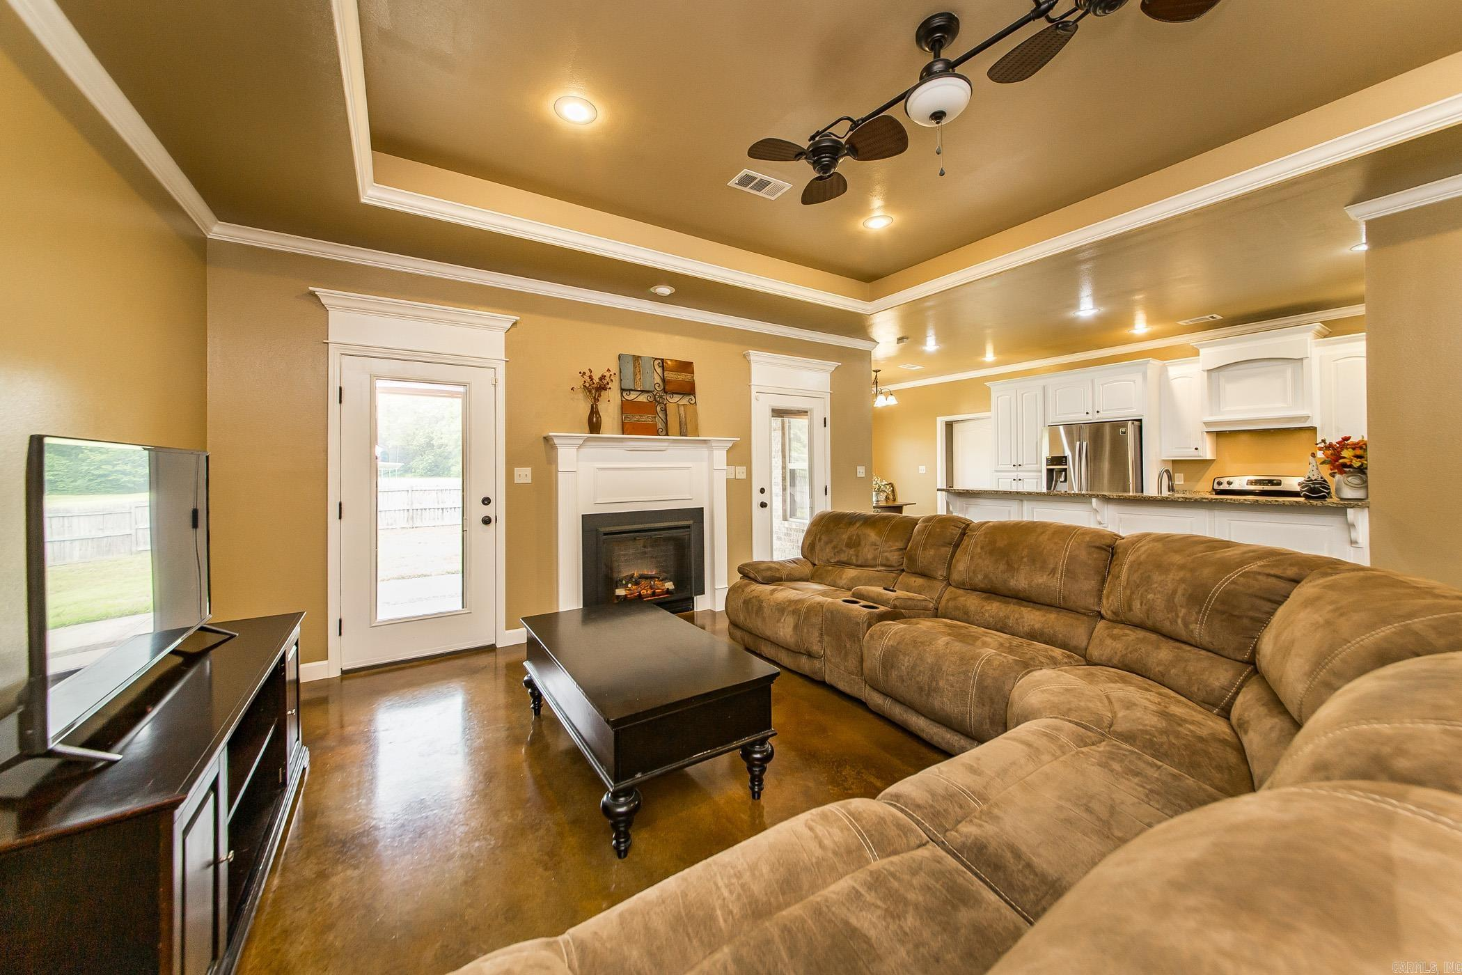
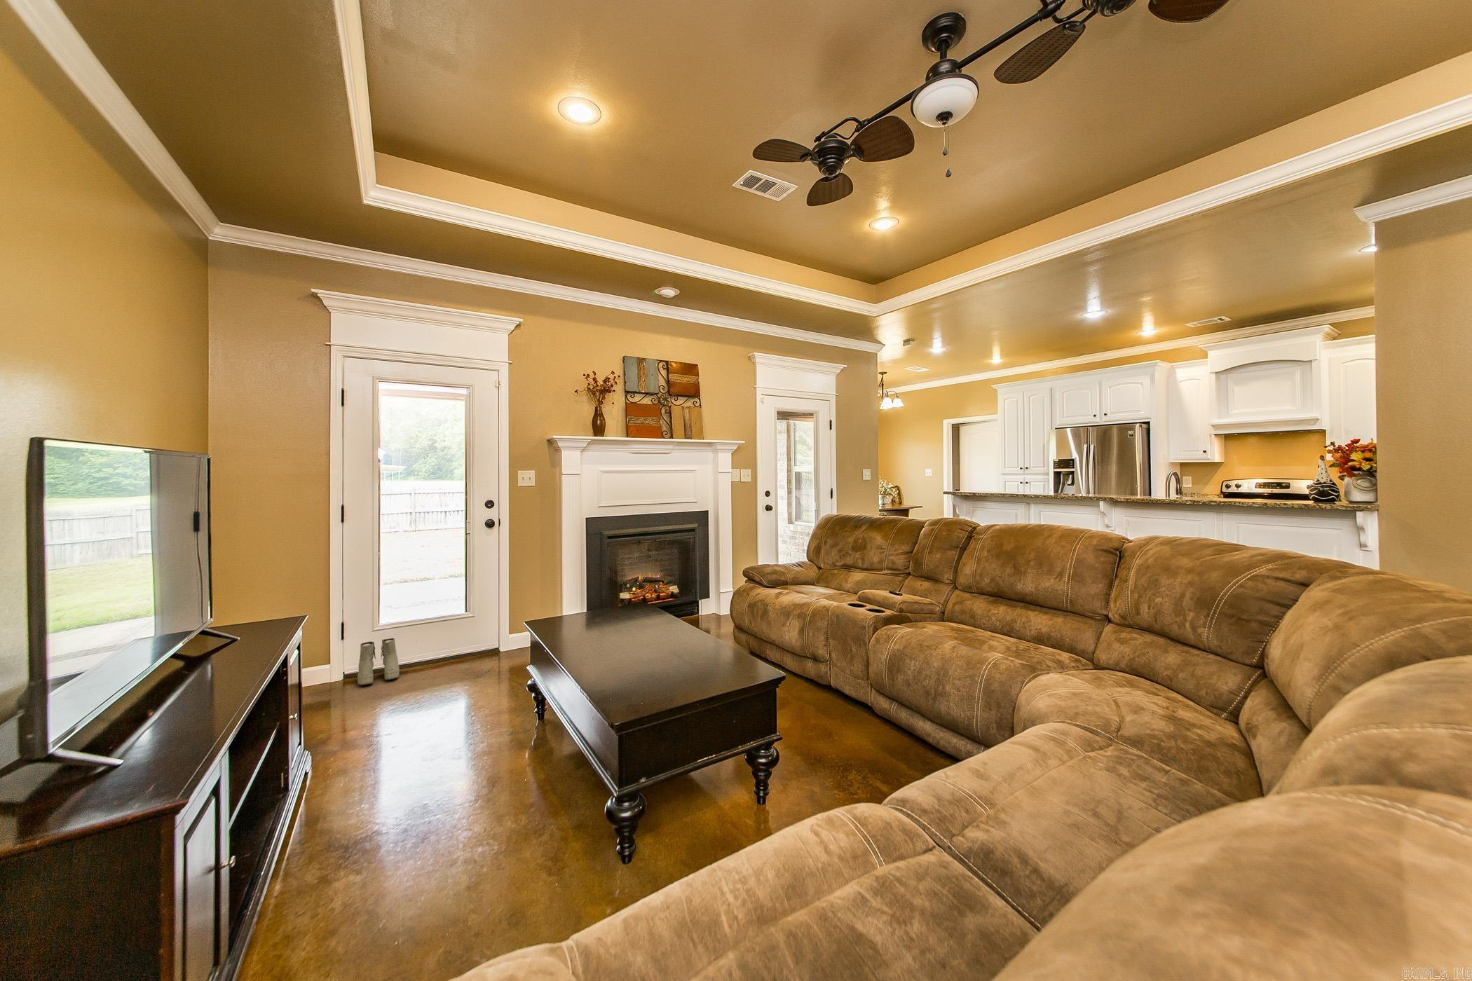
+ boots (381, 658)
